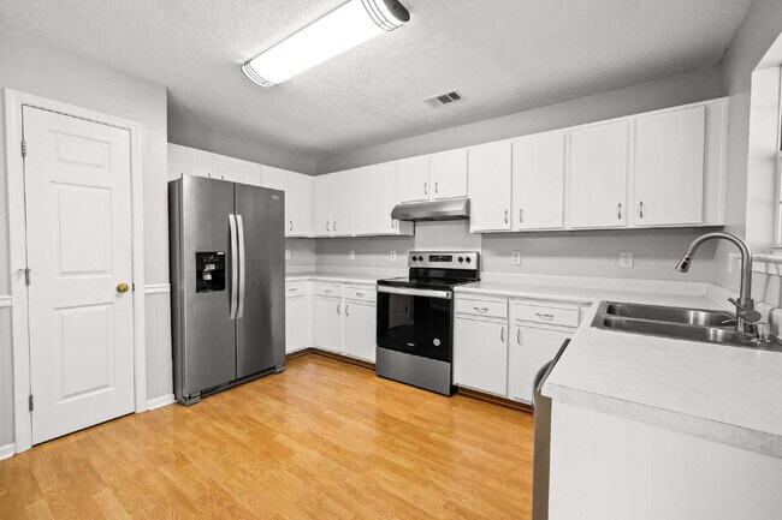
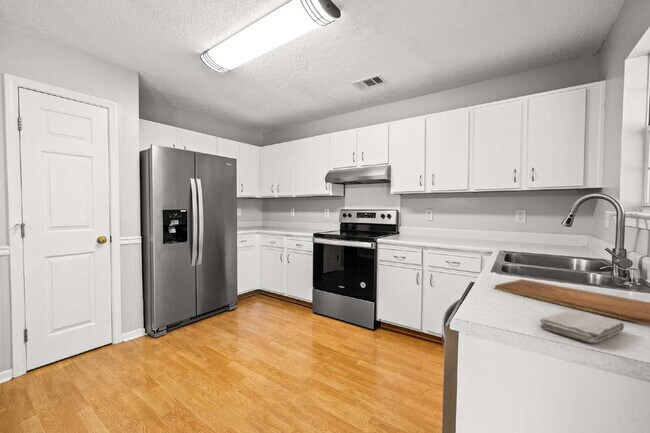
+ cutting board (575, 297)
+ washcloth (580, 324)
